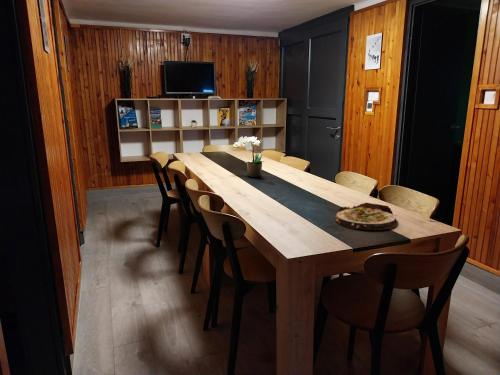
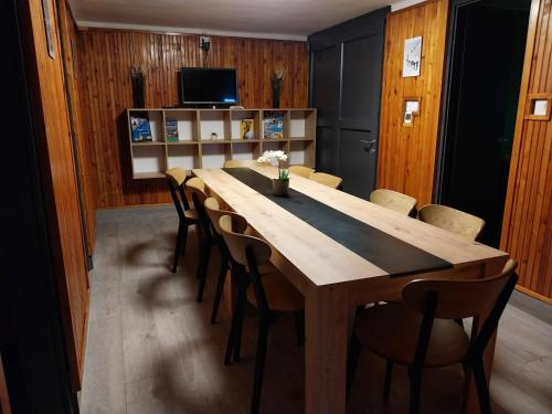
- salad plate (365, 215)
